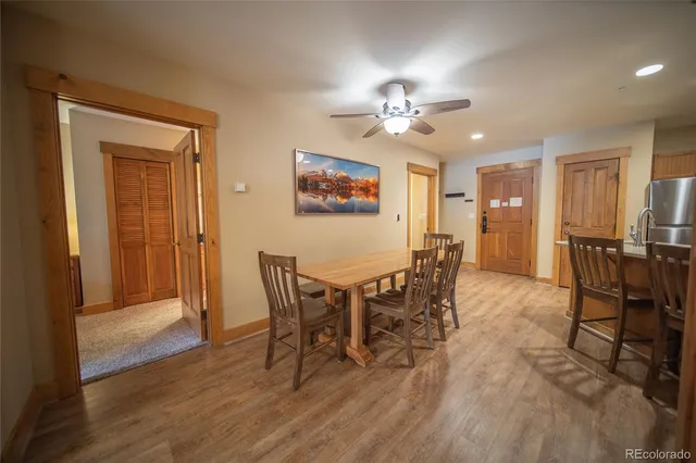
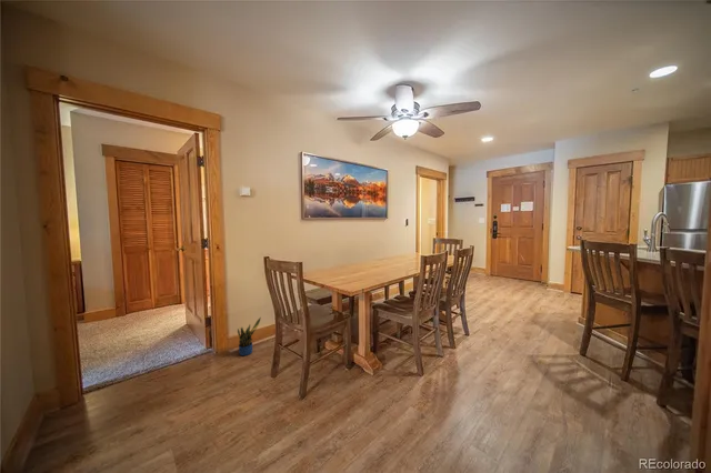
+ potted plant (248, 334)
